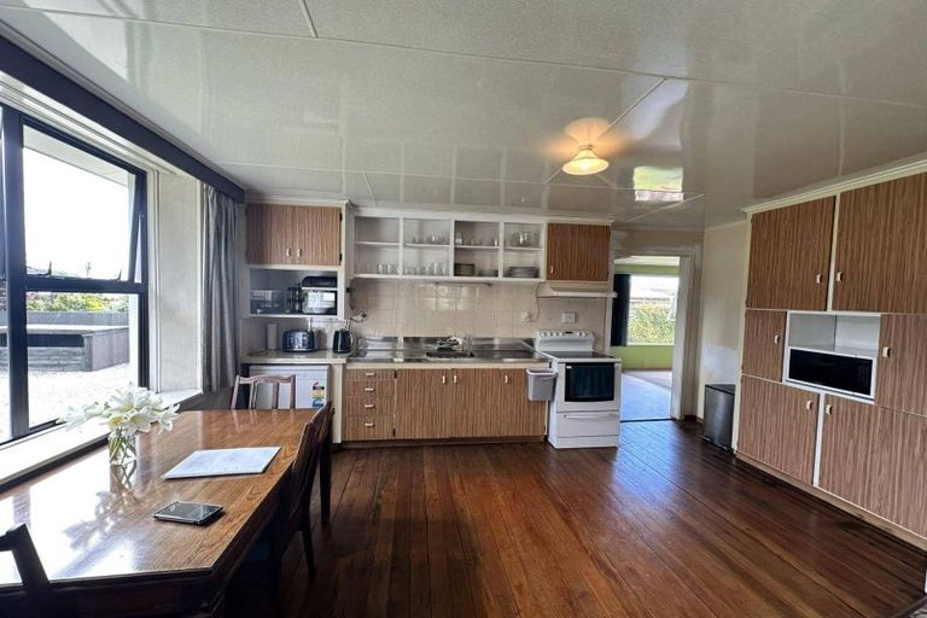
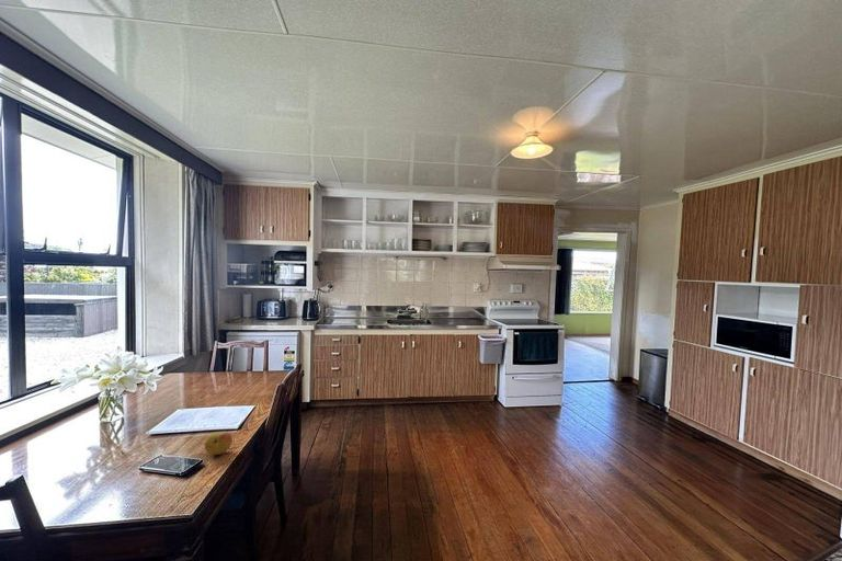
+ fruit (218, 443)
